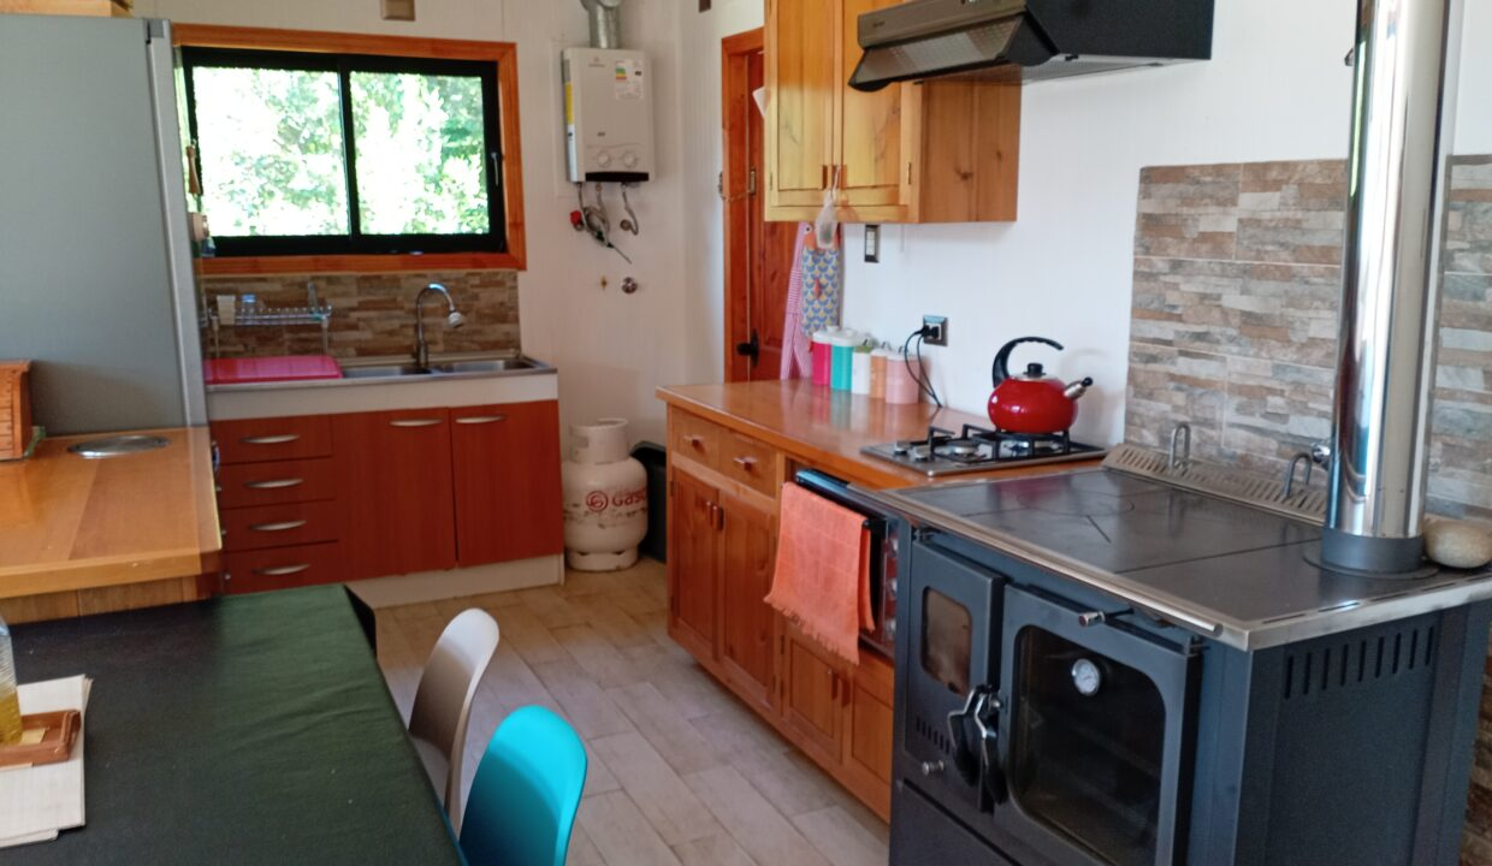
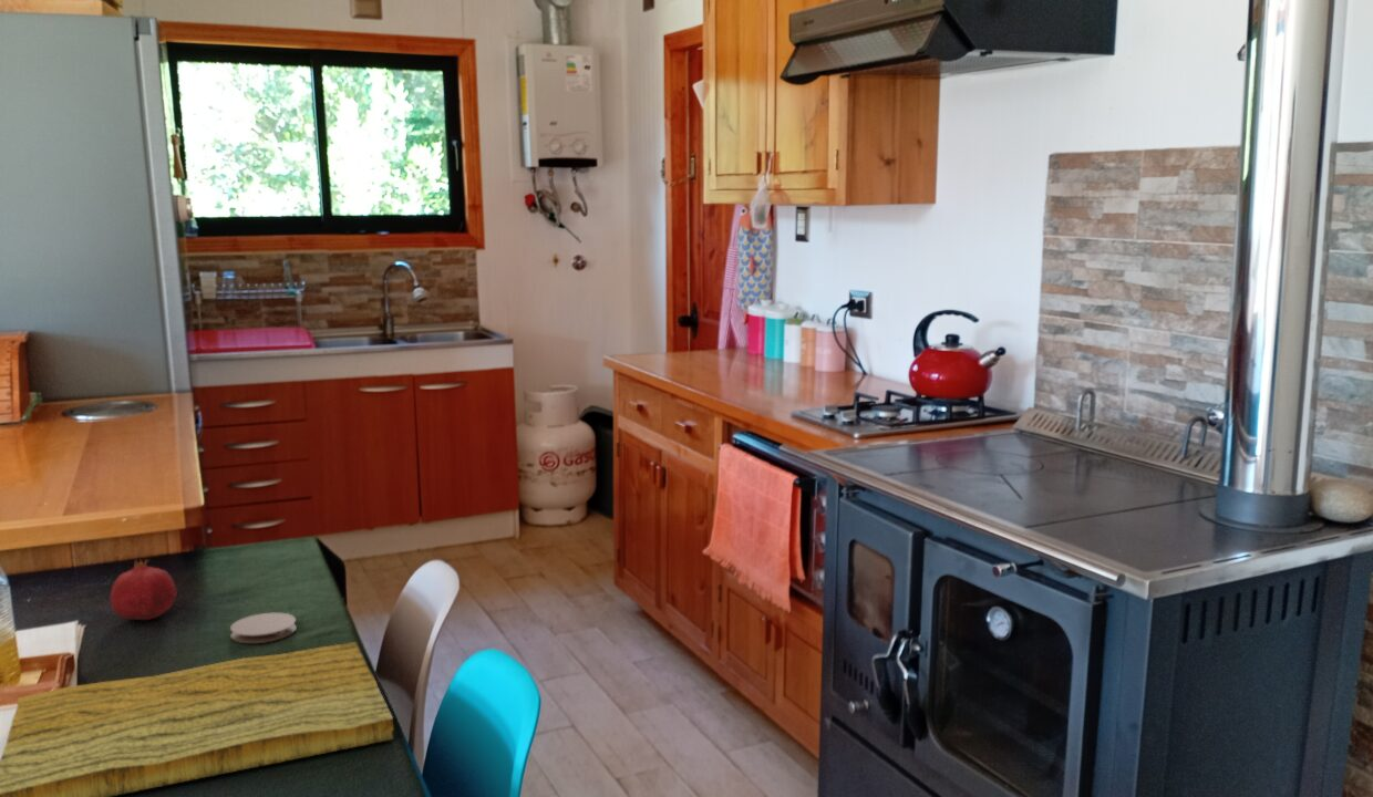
+ cutting board (202, 713)
+ coaster (264, 627)
+ fruit (143, 588)
